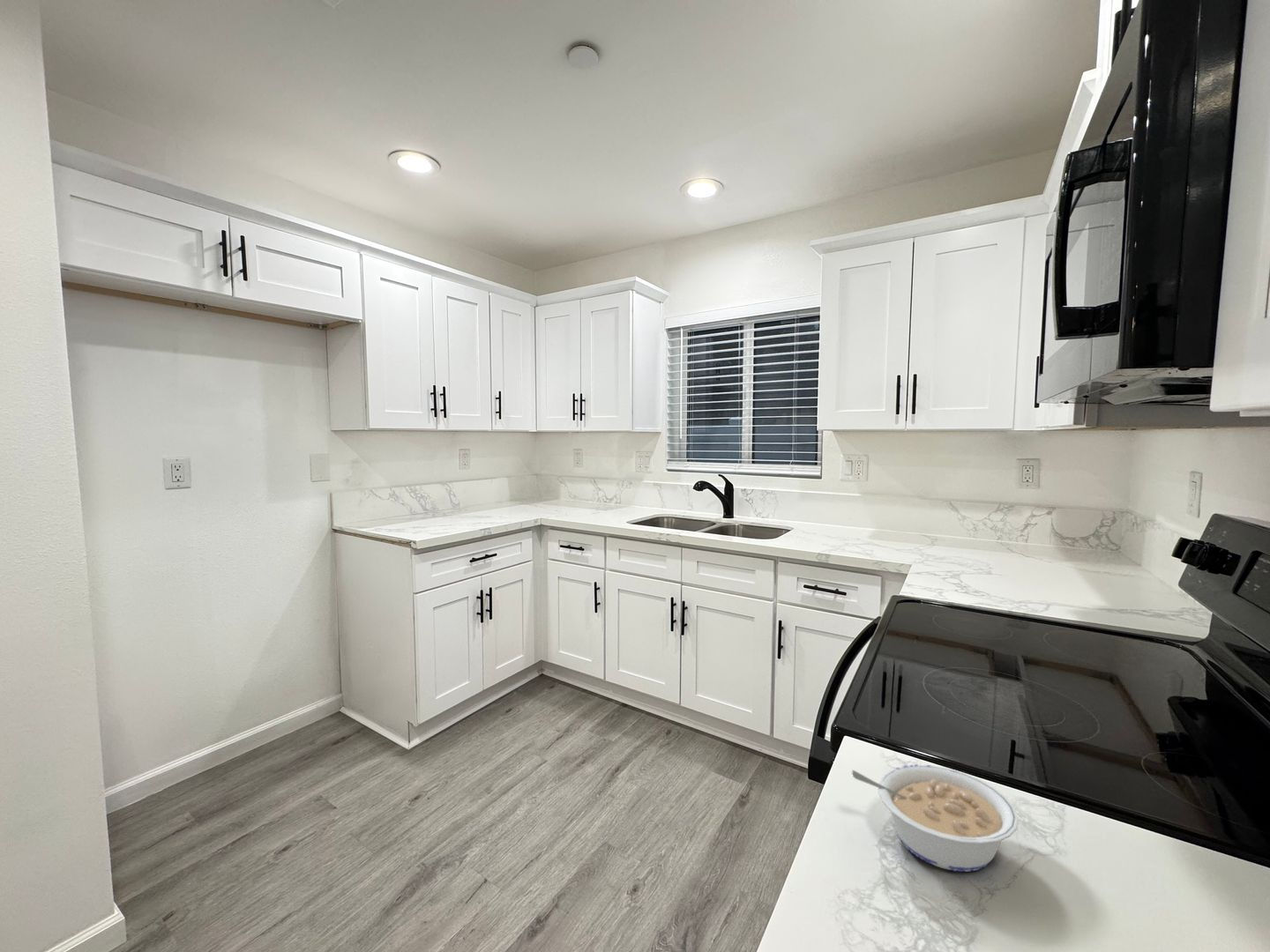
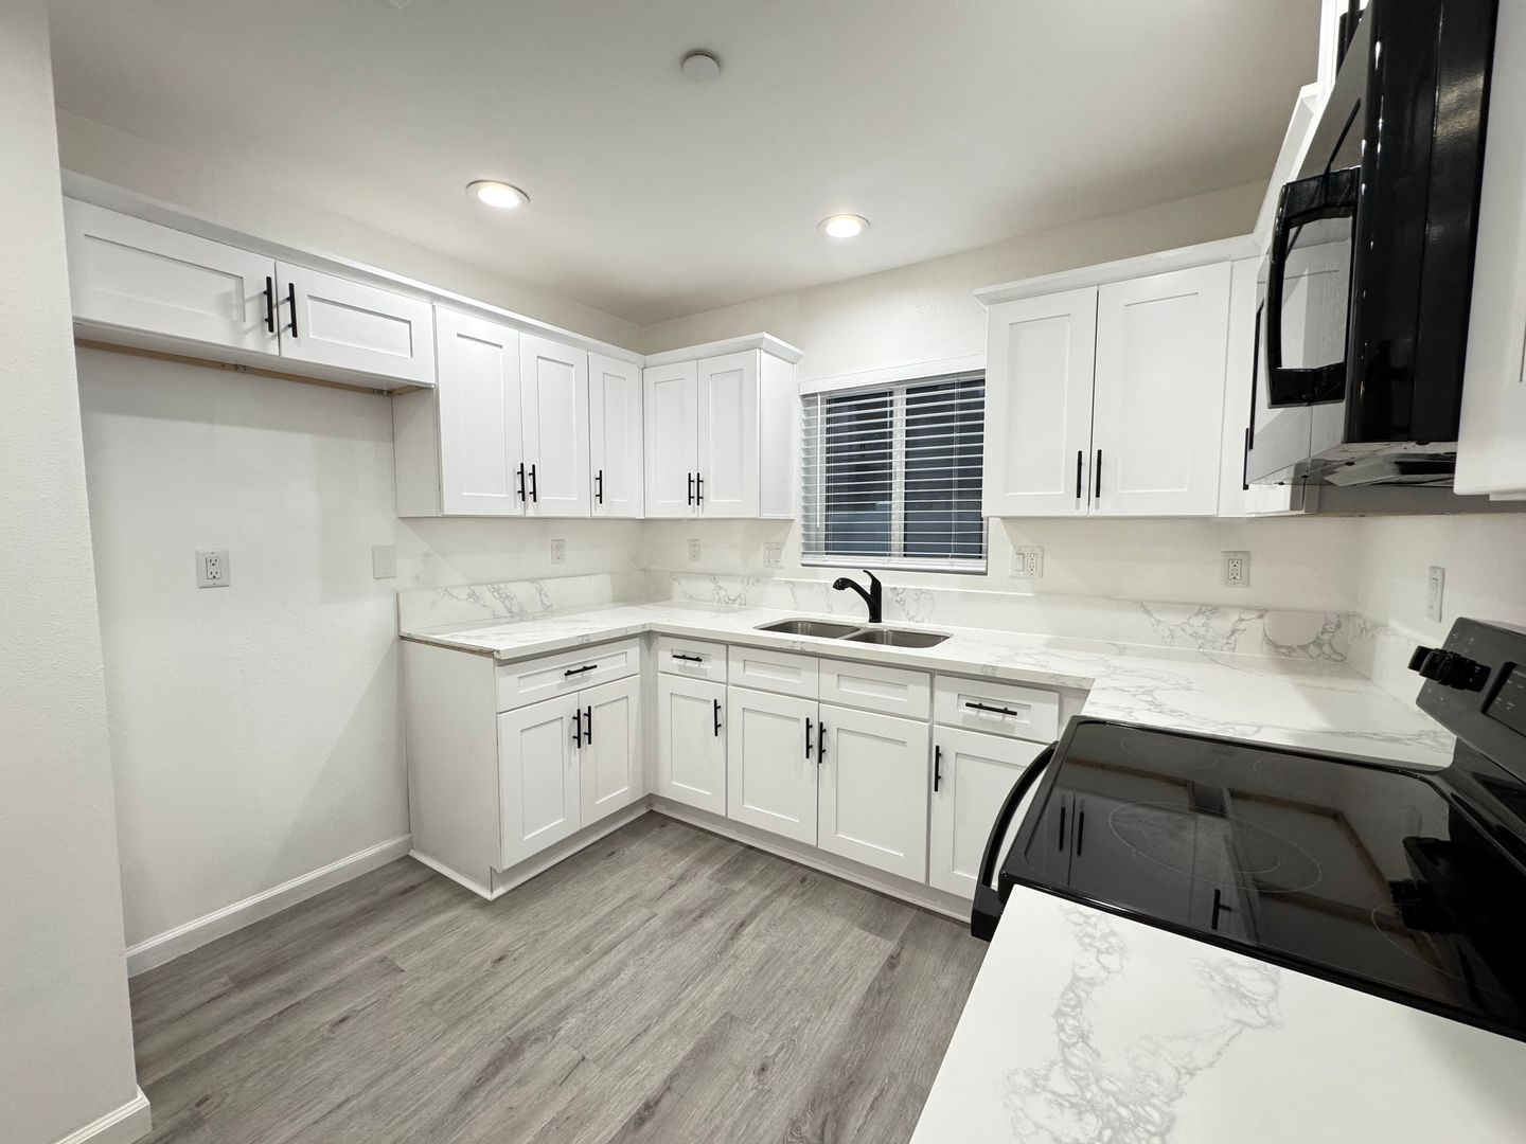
- legume (940, 816)
